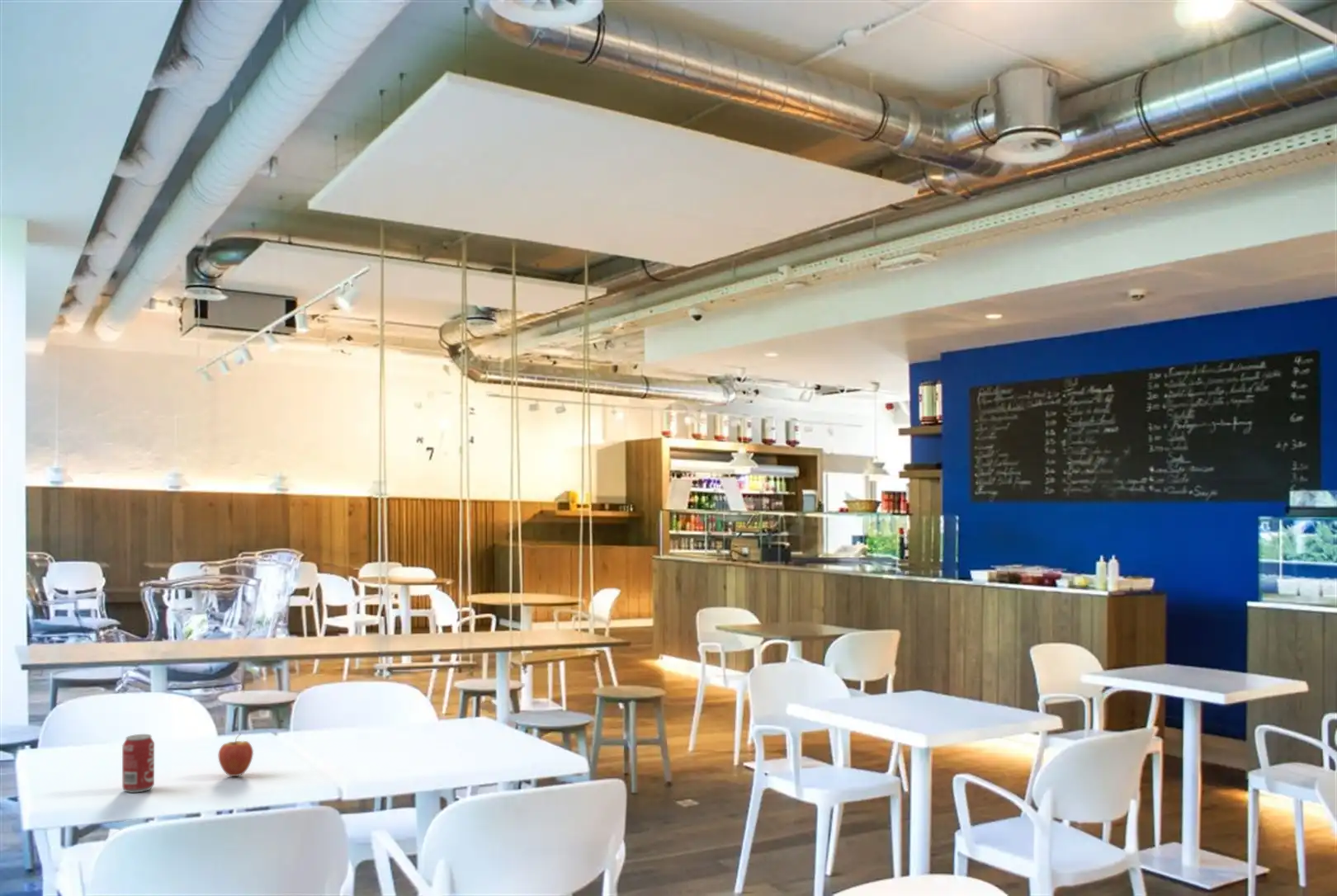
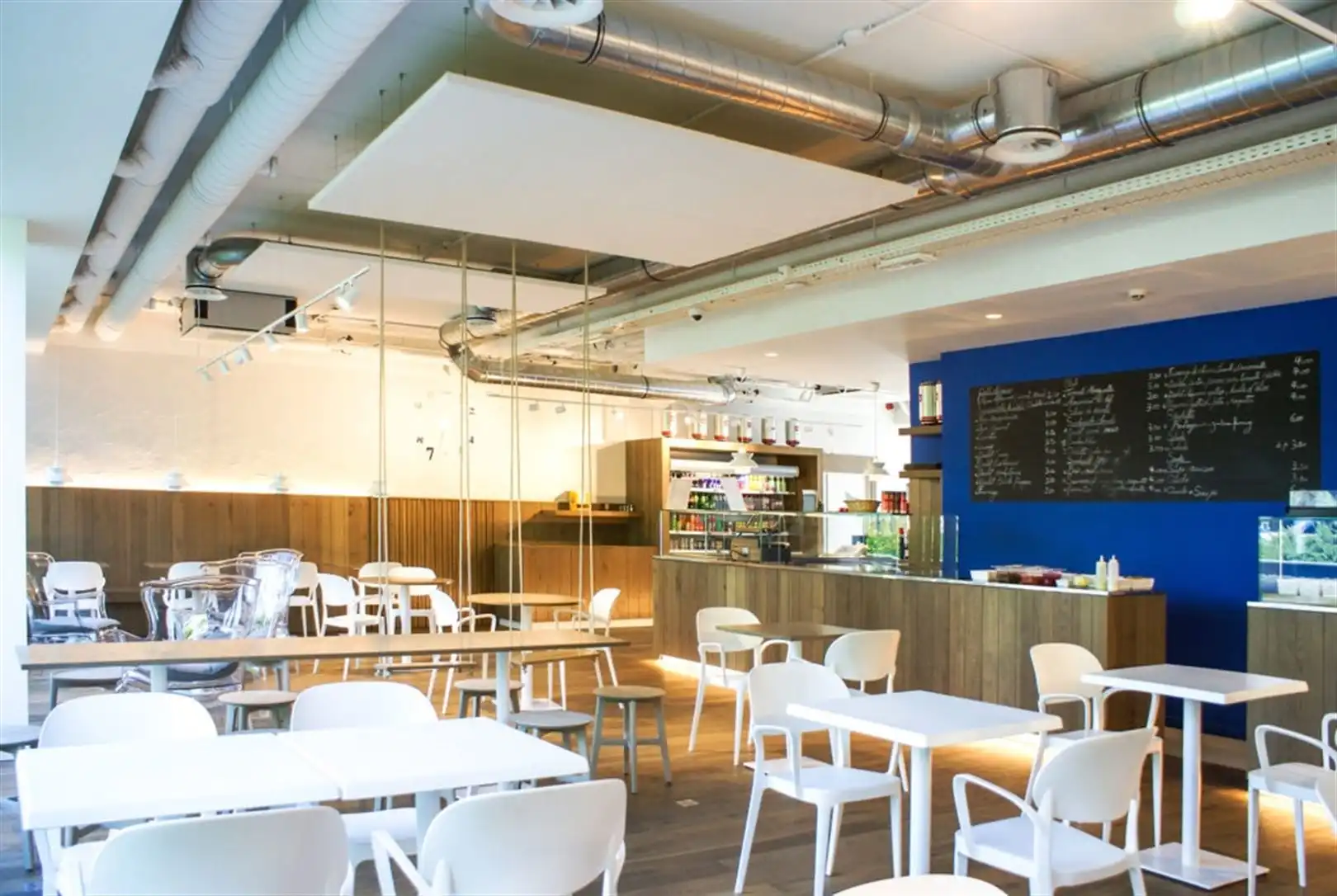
- fruit (235, 754)
- beverage can (138, 762)
